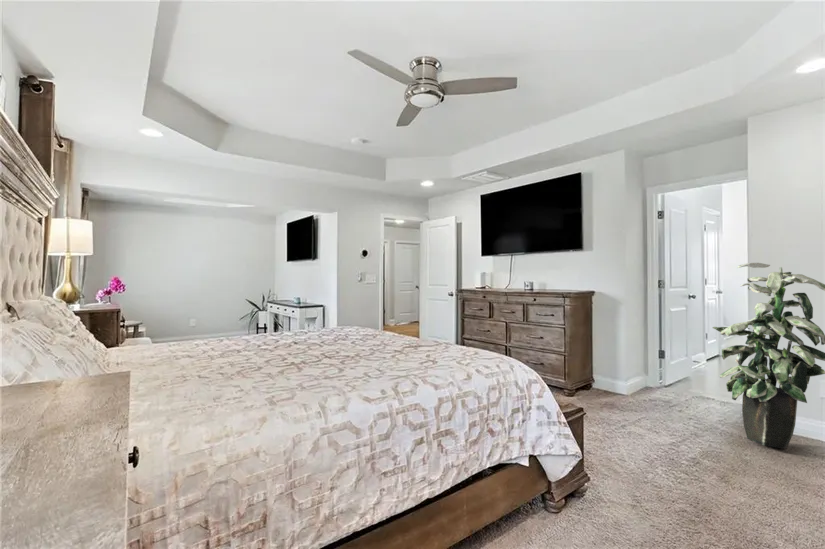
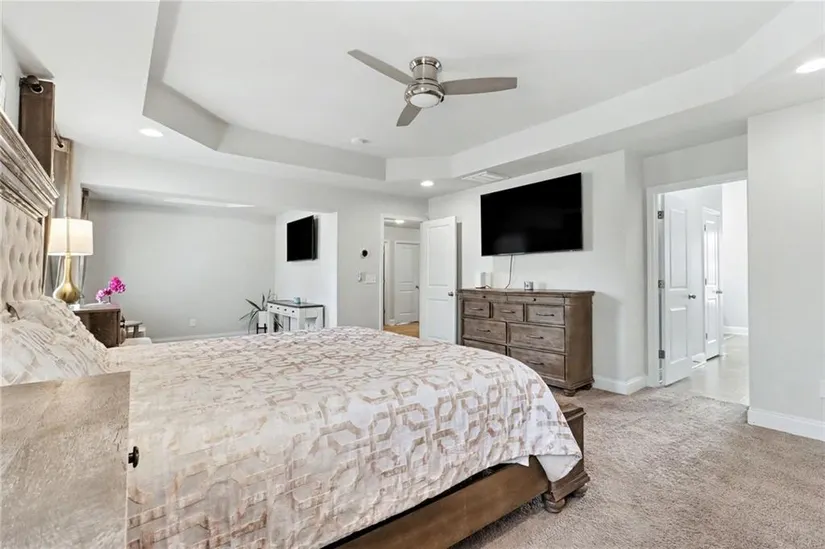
- indoor plant (767, 352)
